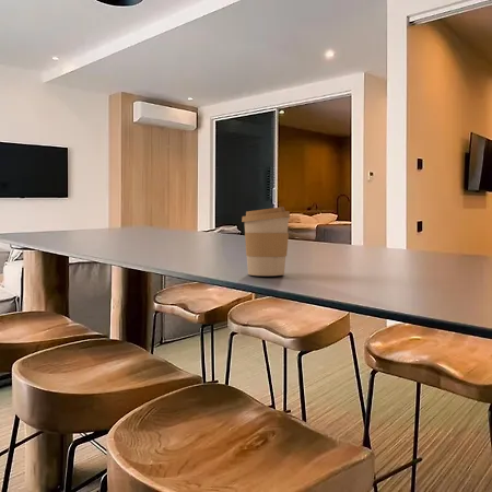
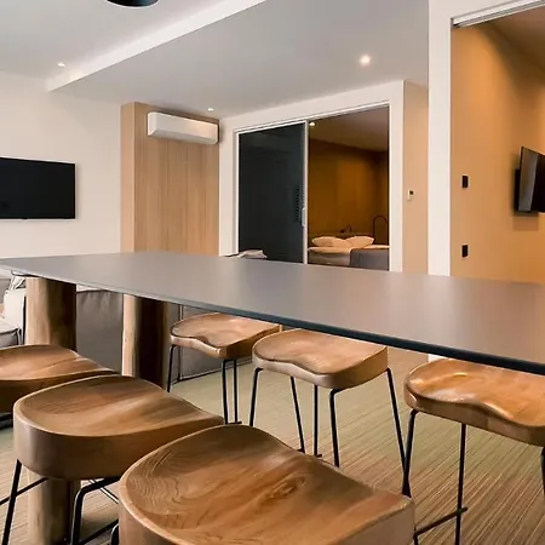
- coffee cup (266, 239)
